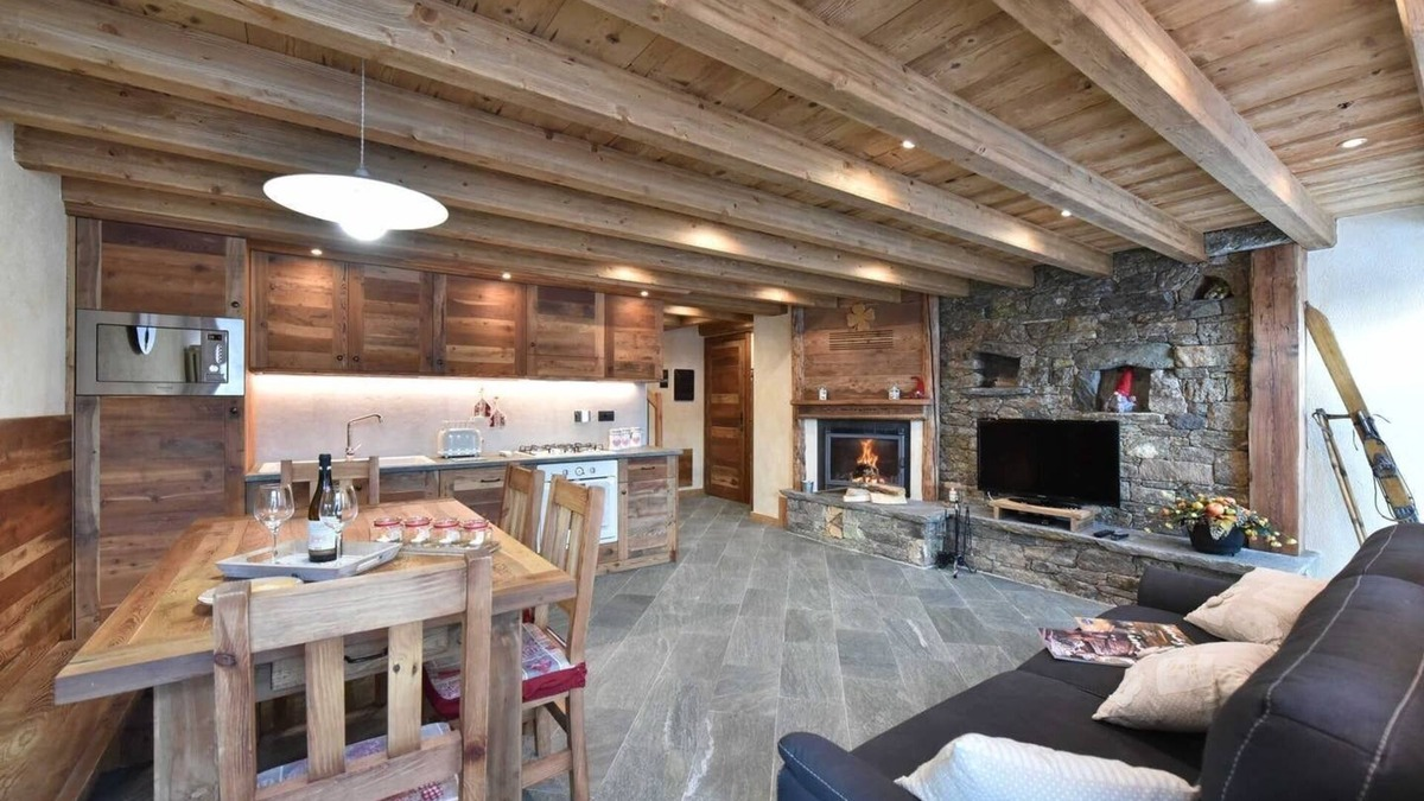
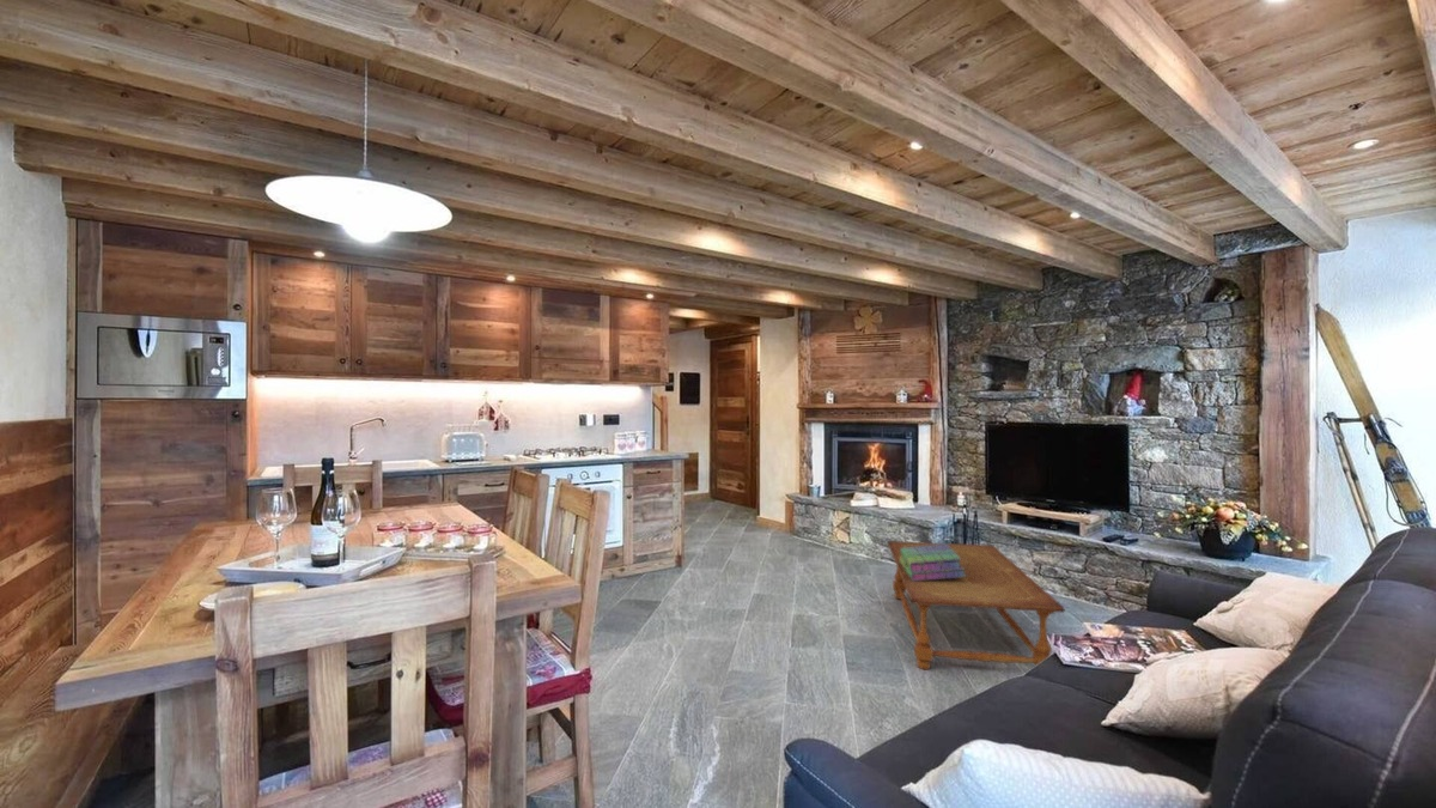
+ stack of books (931, 563)
+ coffee table (959, 599)
